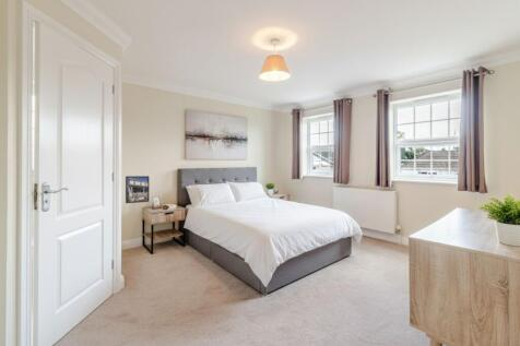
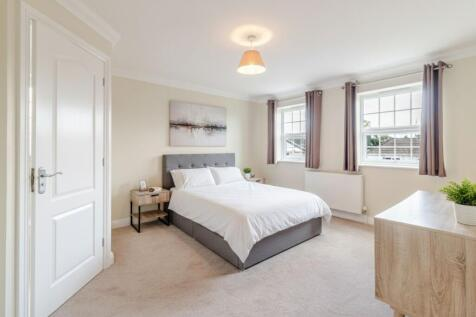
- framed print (138, 189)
